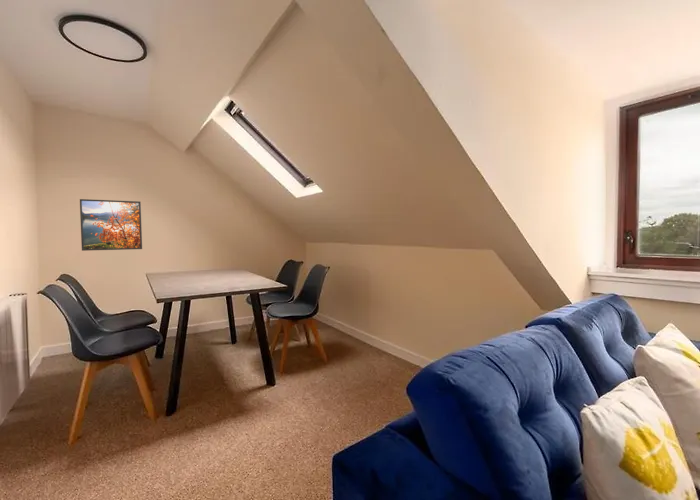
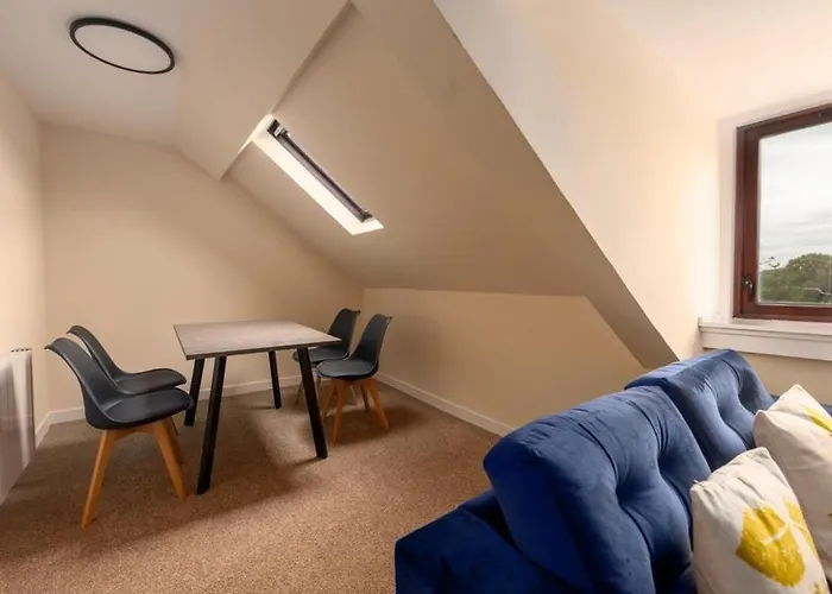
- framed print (112, 225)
